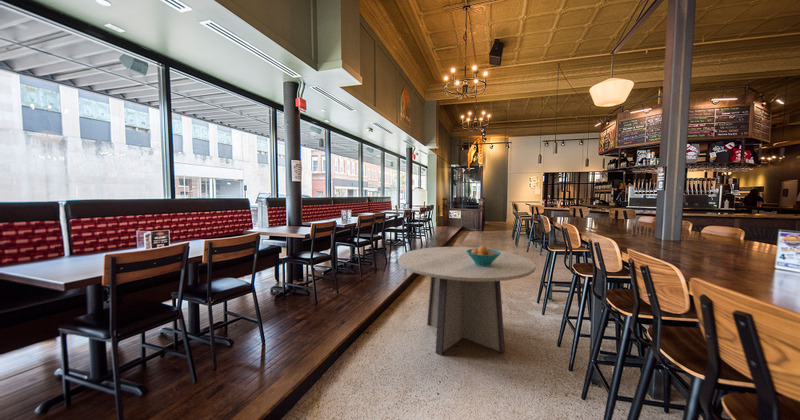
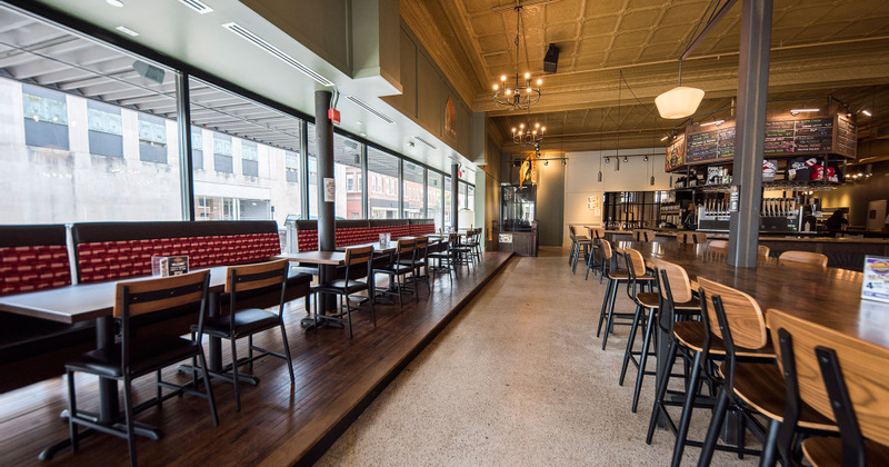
- fruit bowl (483, 255)
- dining table (462, 297)
